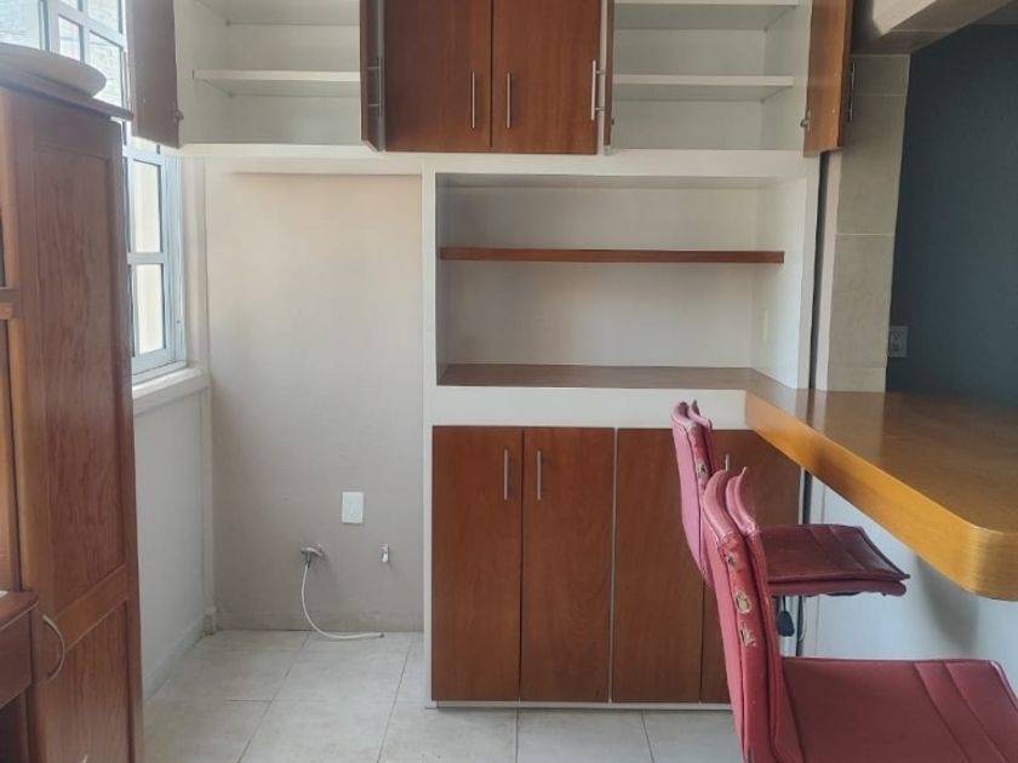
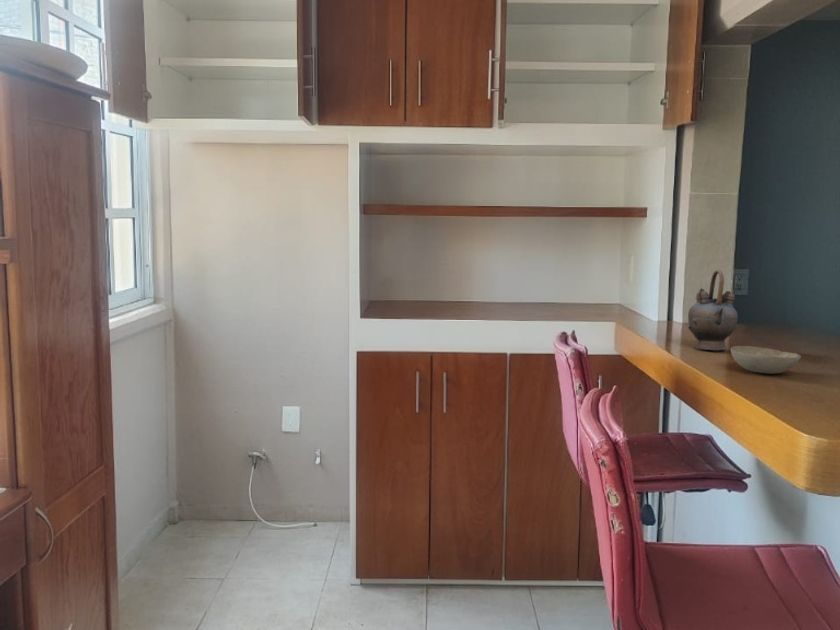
+ bowl (764, 361)
+ teapot (714, 310)
